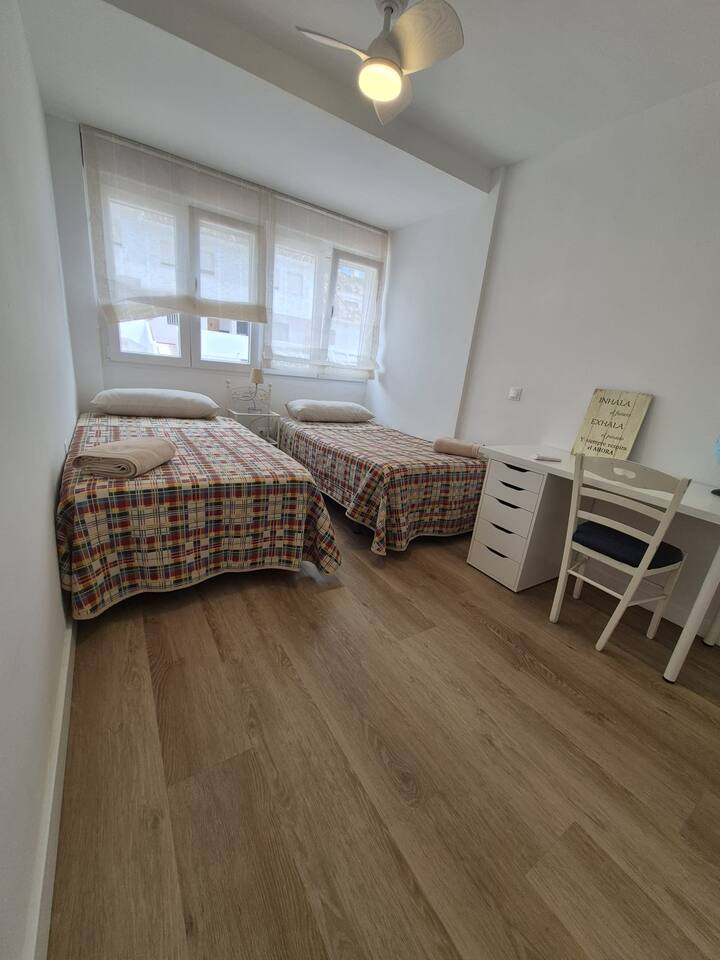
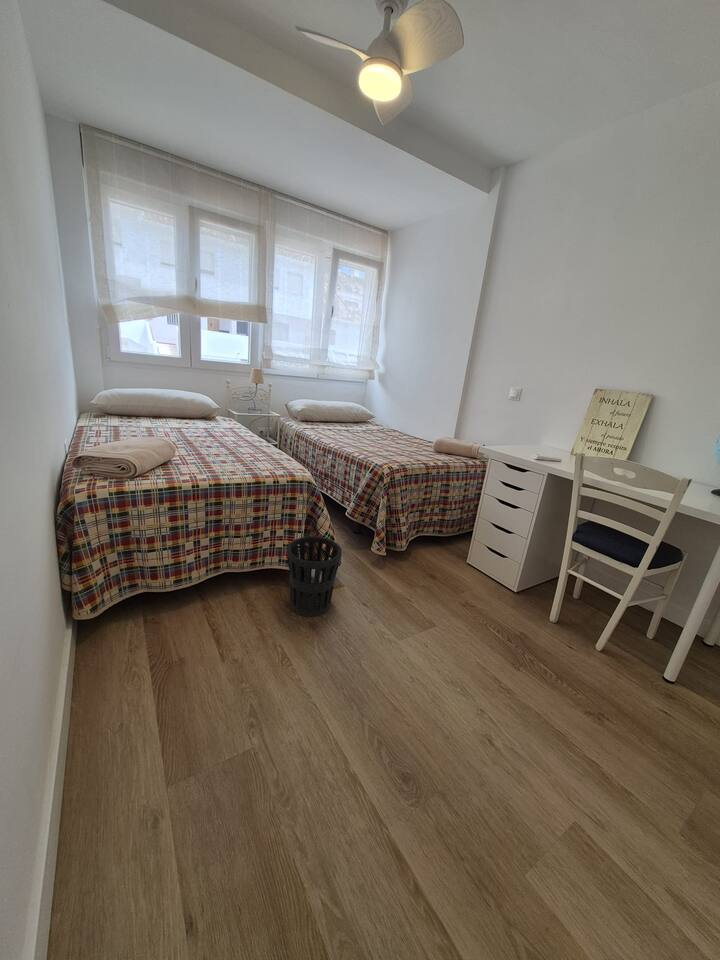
+ wastebasket (314, 576)
